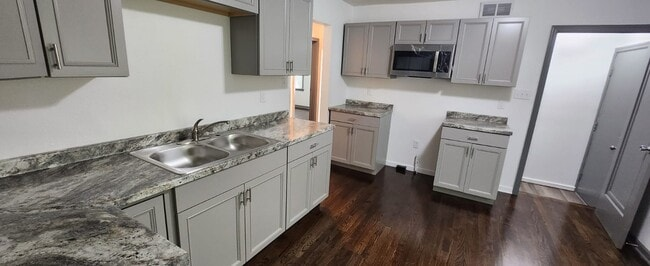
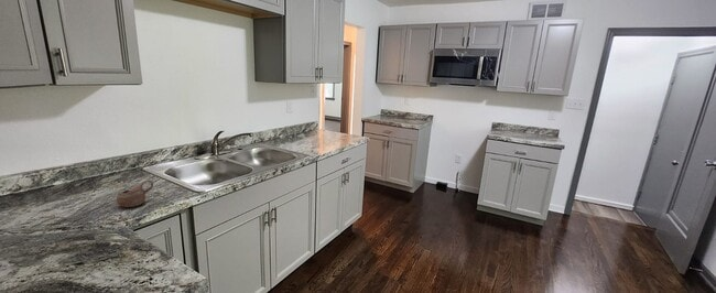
+ cup (134, 194)
